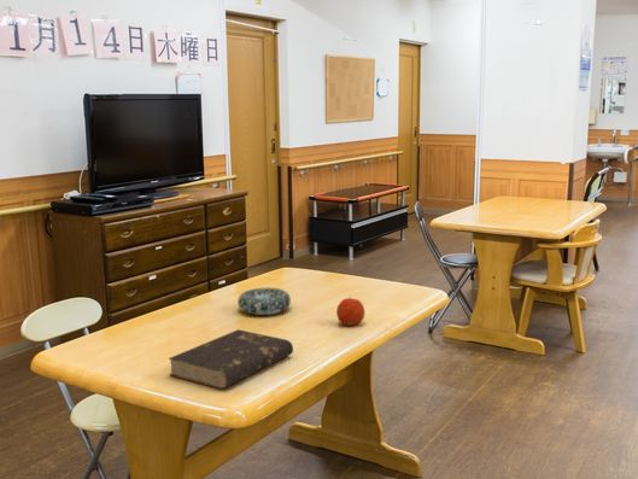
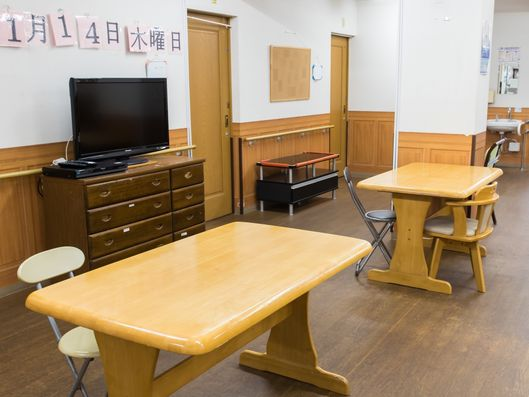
- decorative bowl (264, 300)
- book (233, 357)
- apple (350, 309)
